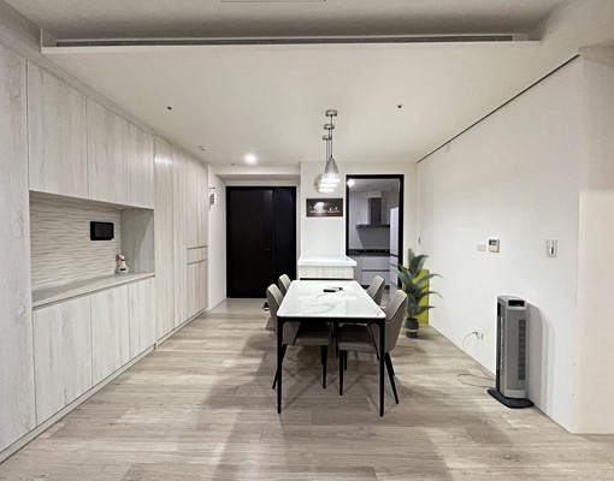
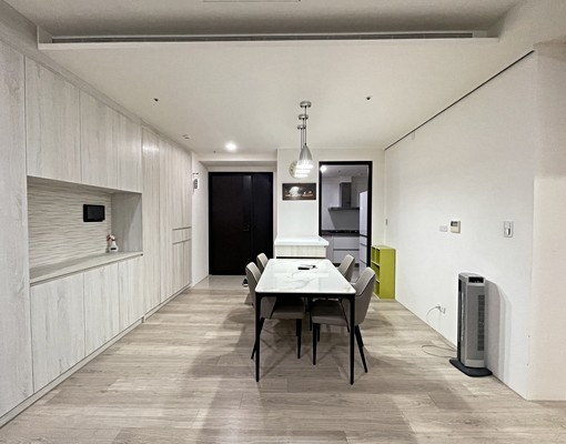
- indoor plant (413, 292)
